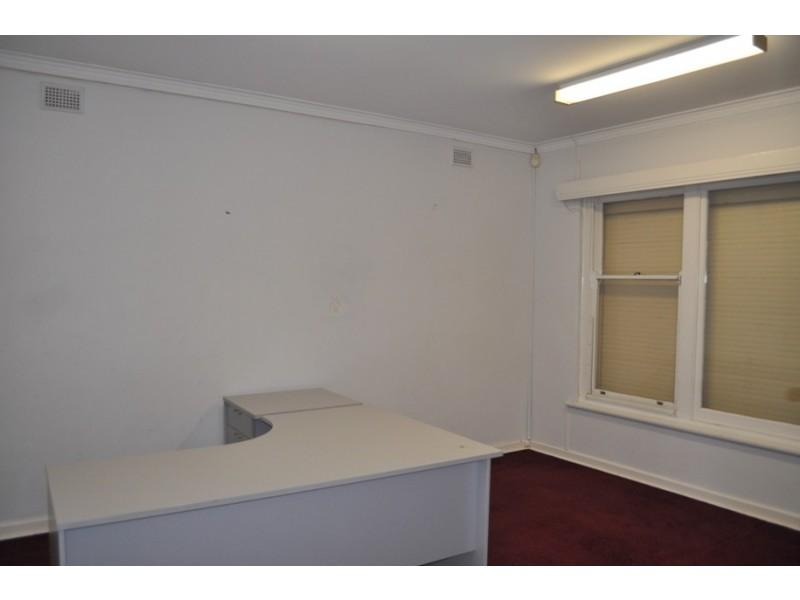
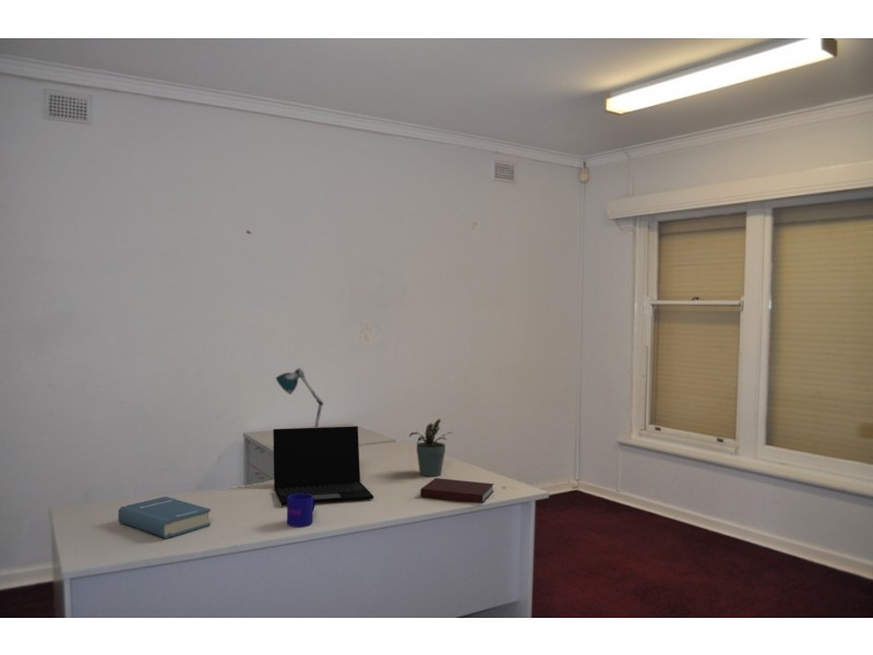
+ hardback book (164, 516)
+ laptop (322, 463)
+ desk lamp (290, 393)
+ notebook (457, 489)
+ mug (302, 508)
+ potted plant (431, 446)
